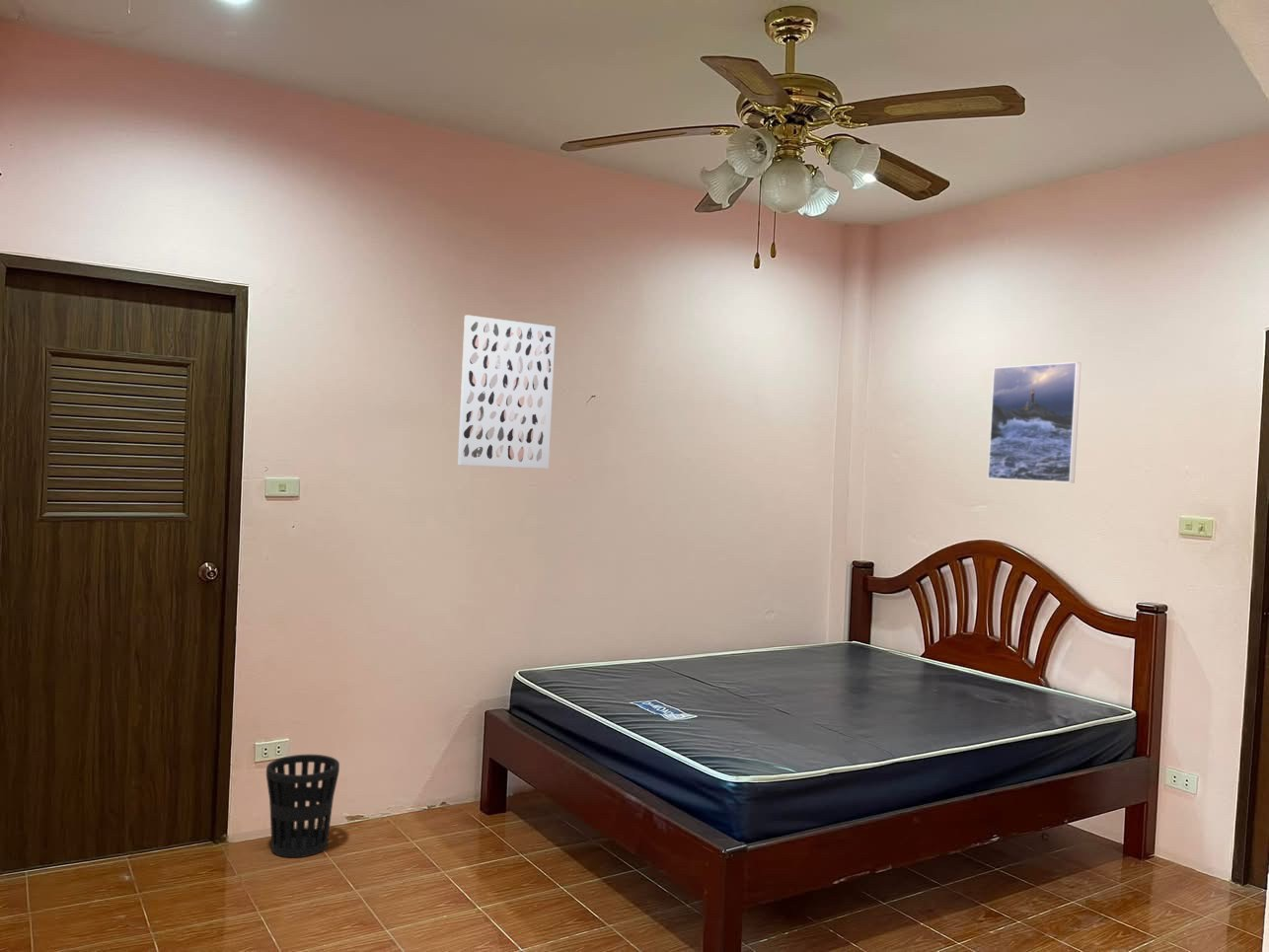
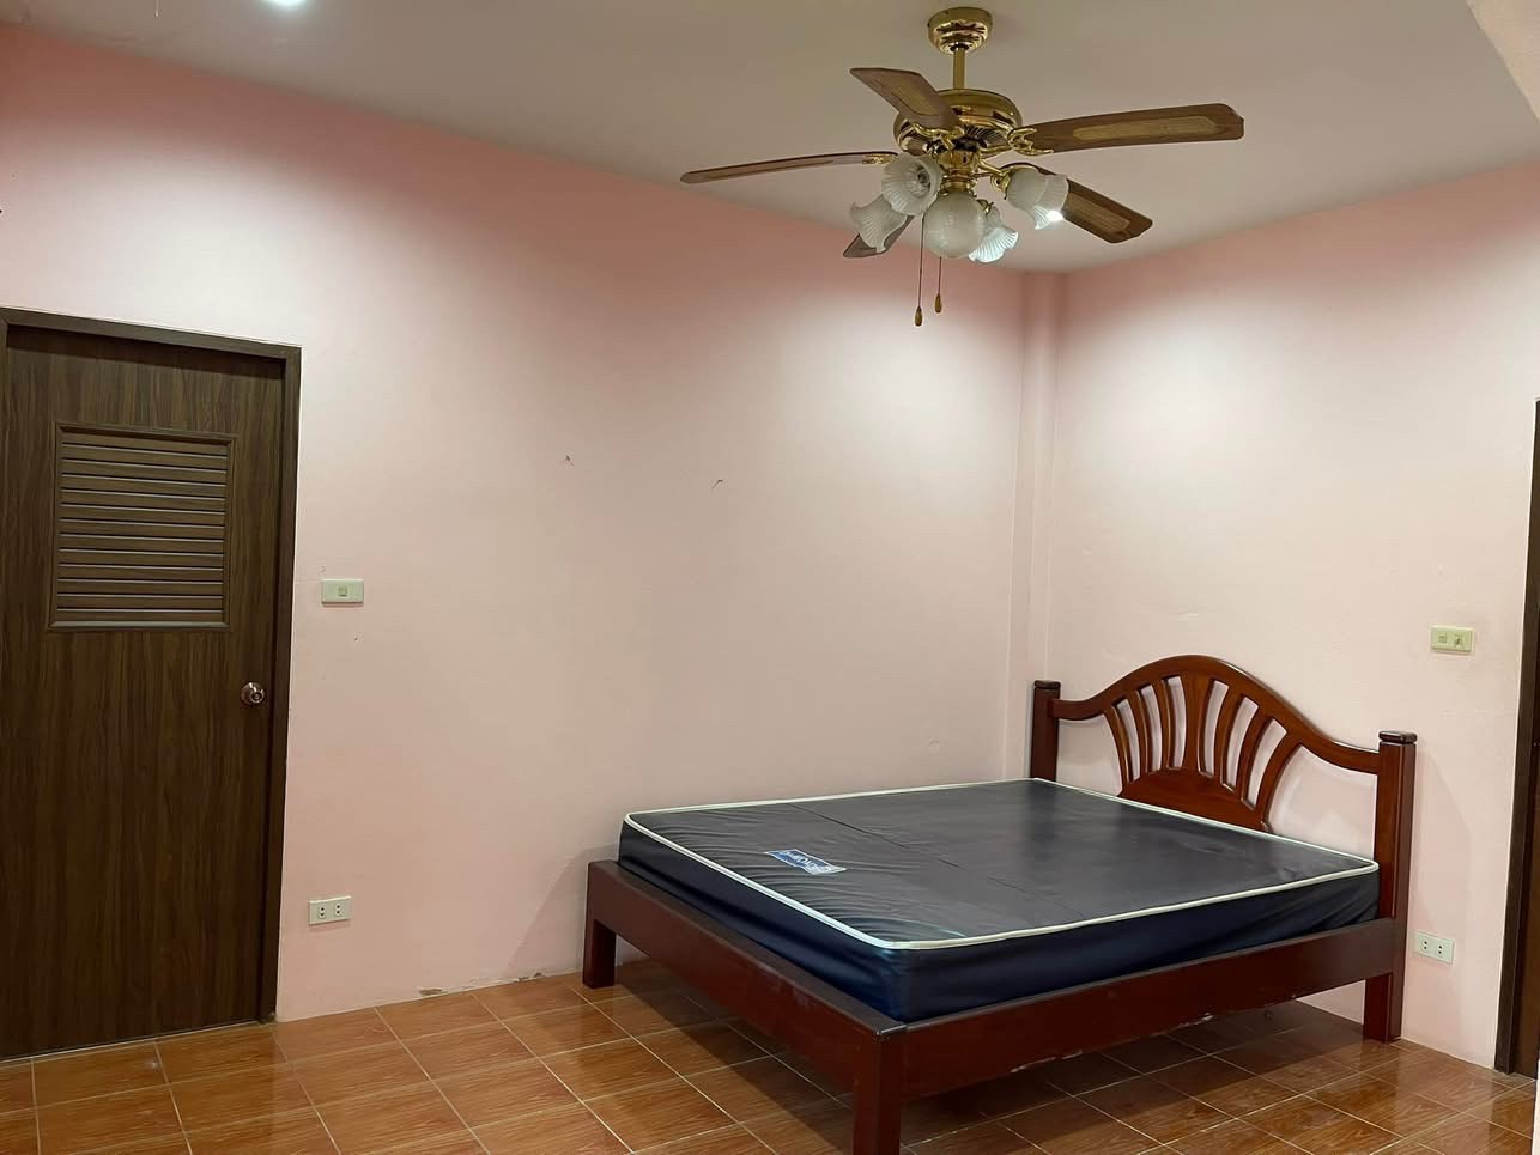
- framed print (1032, 422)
- wall art (507, 394)
- wastebasket (301, 805)
